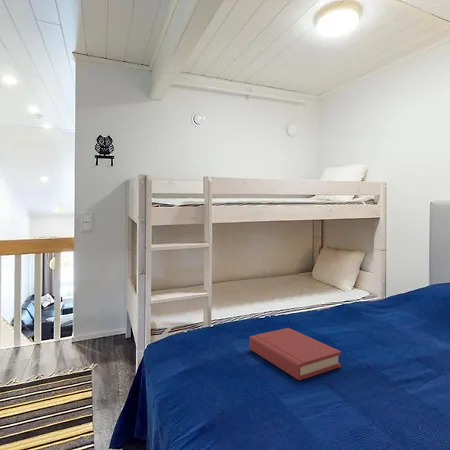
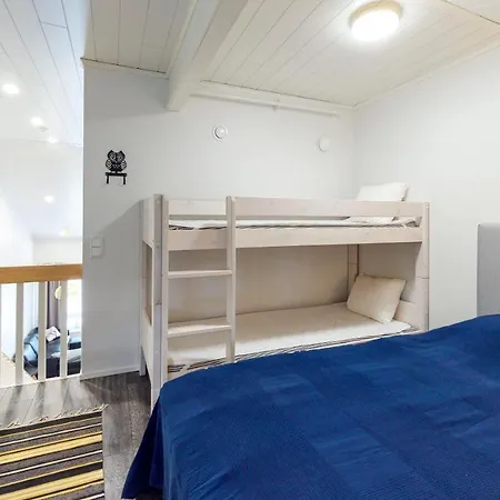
- hardback book (292, 350)
